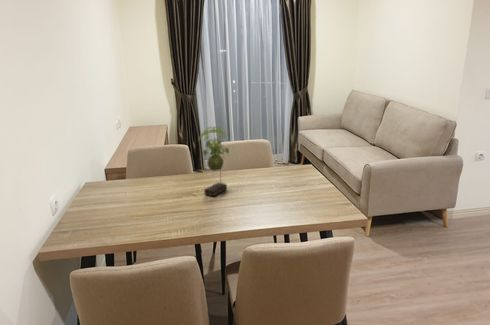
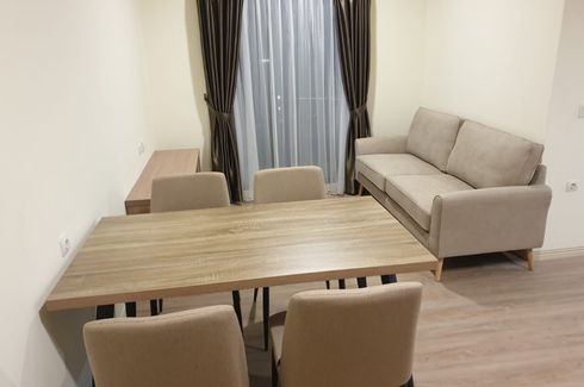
- plant (215, 156)
